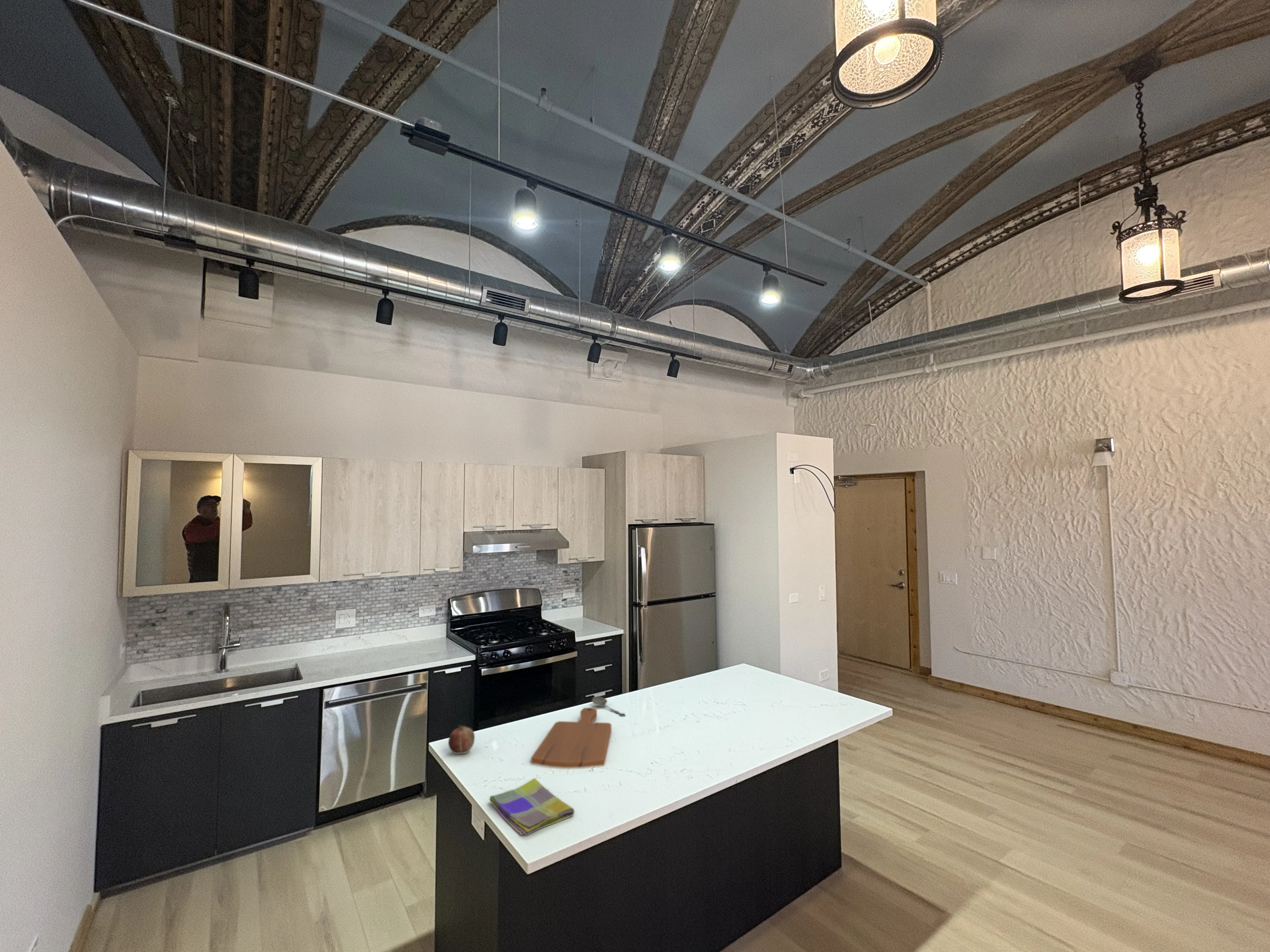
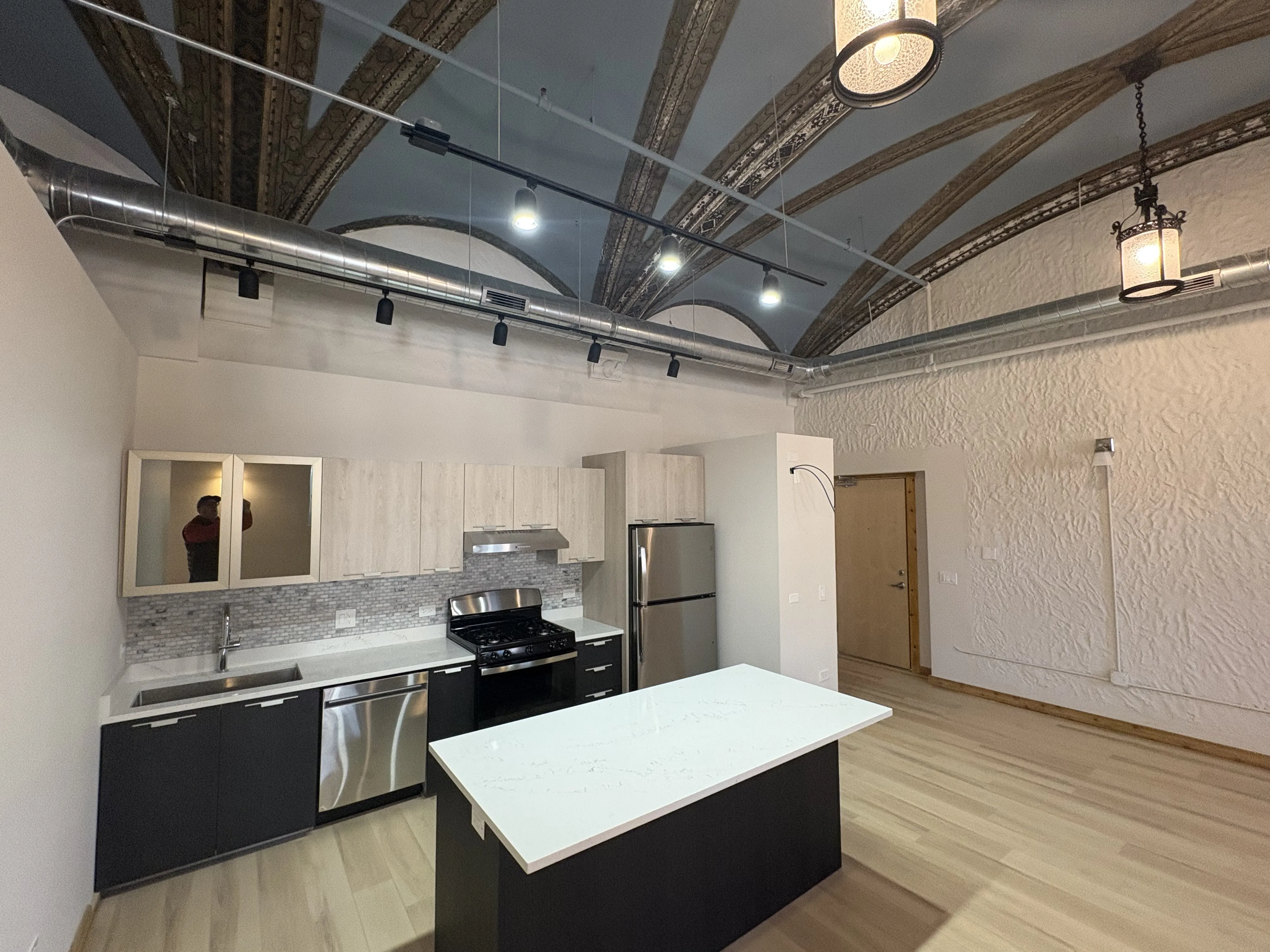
- cutting board (577, 739)
- fruit (461, 739)
- spoon (608, 707)
- dish towel (531, 805)
